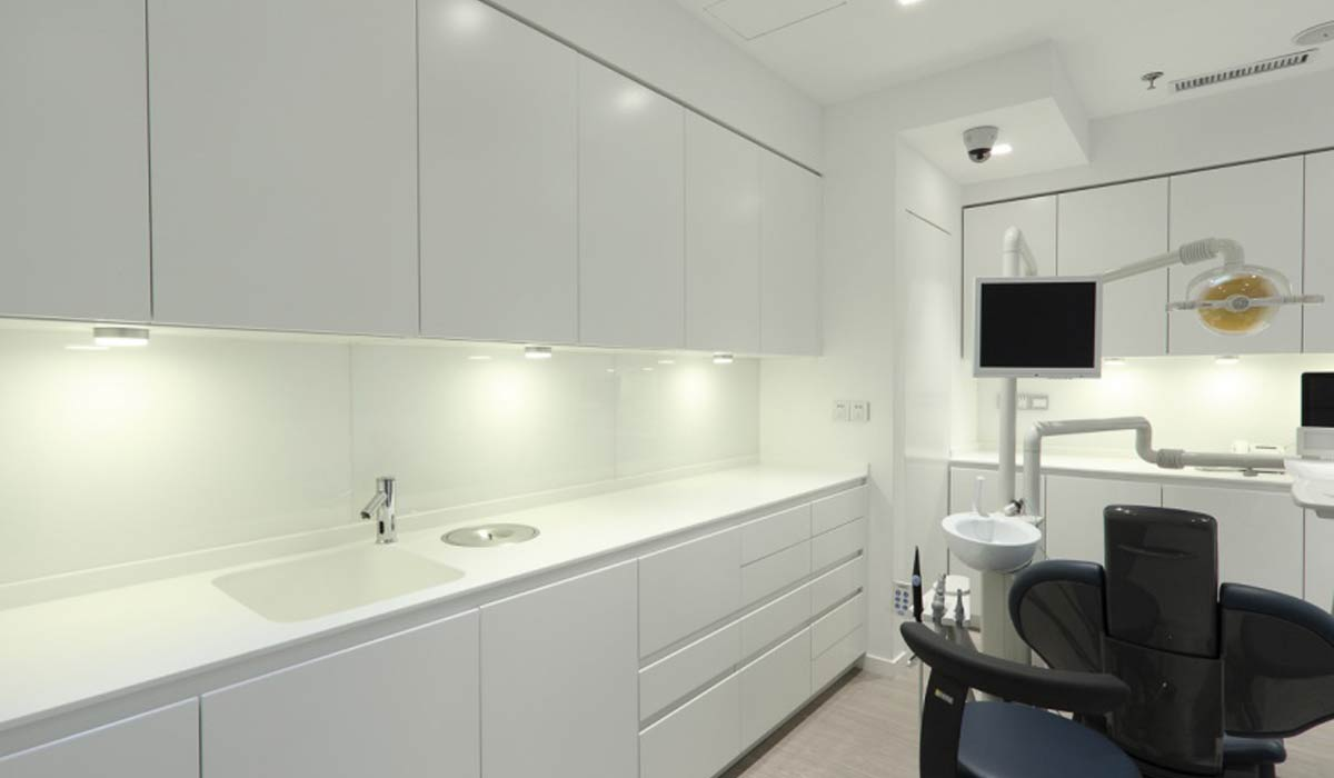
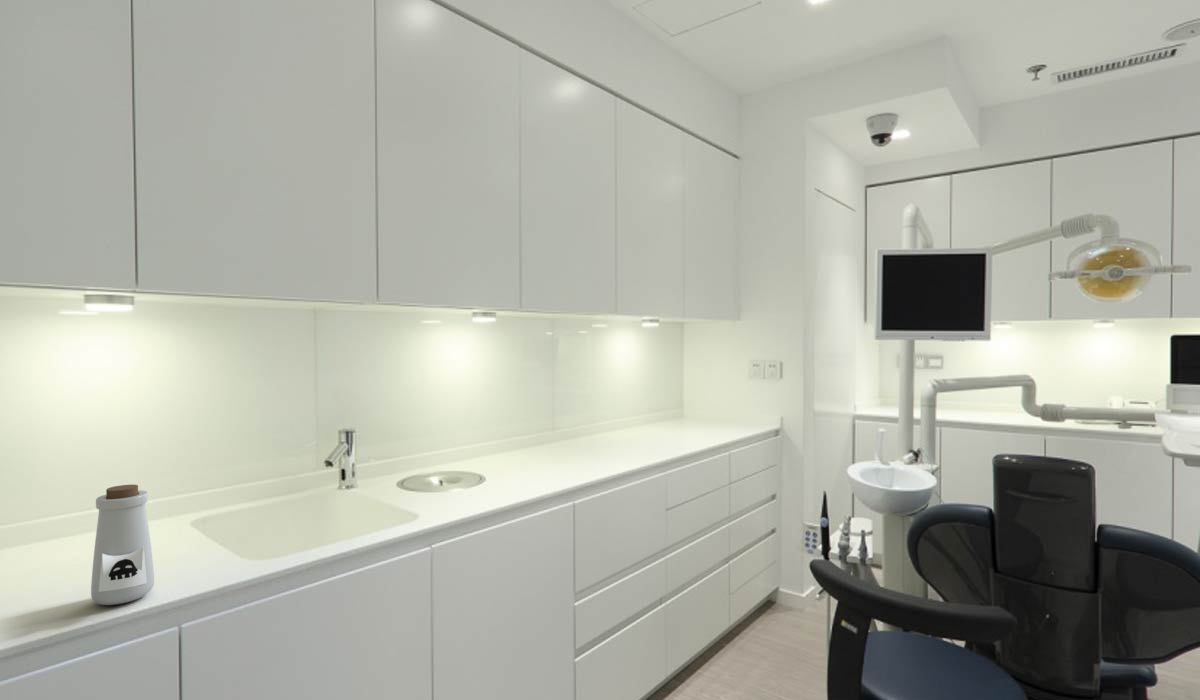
+ bottle (122, 544)
